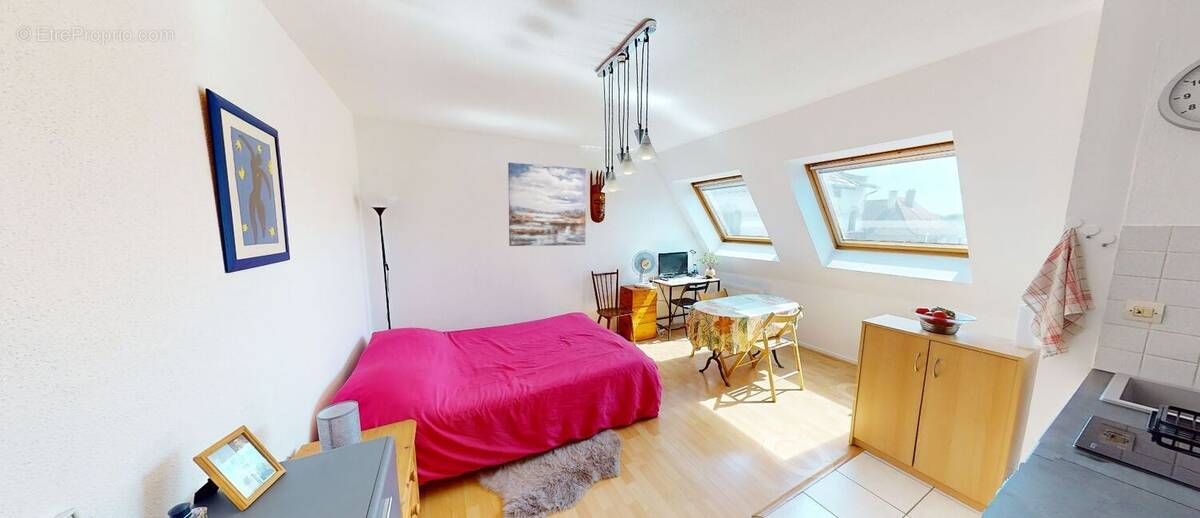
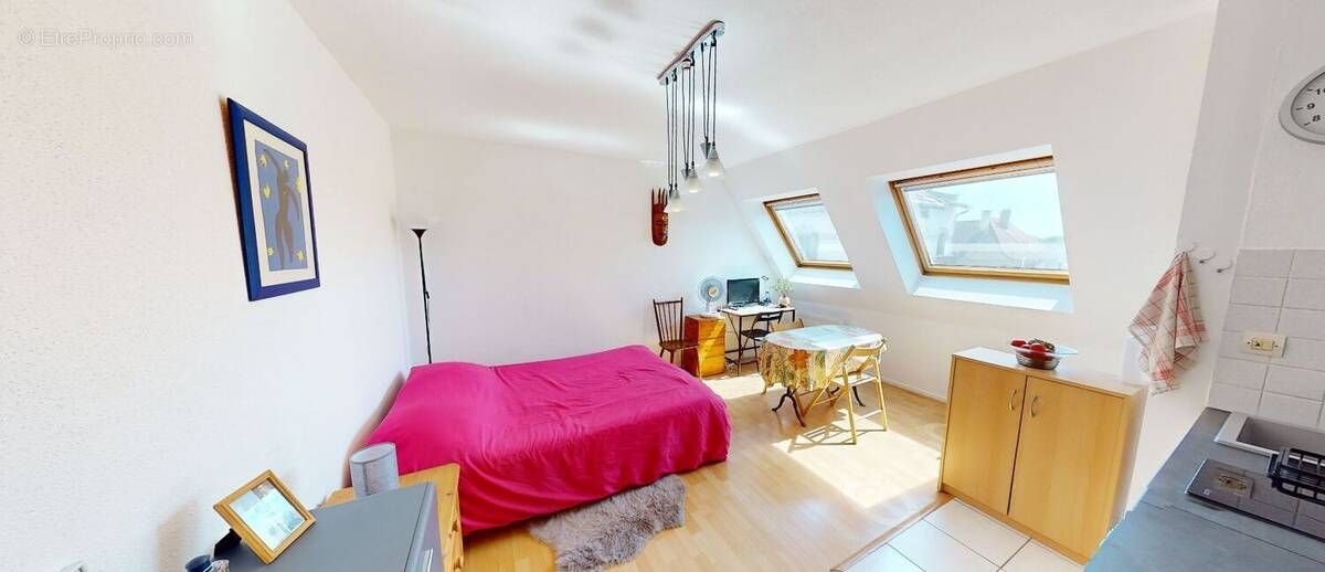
- wall art (548, 206)
